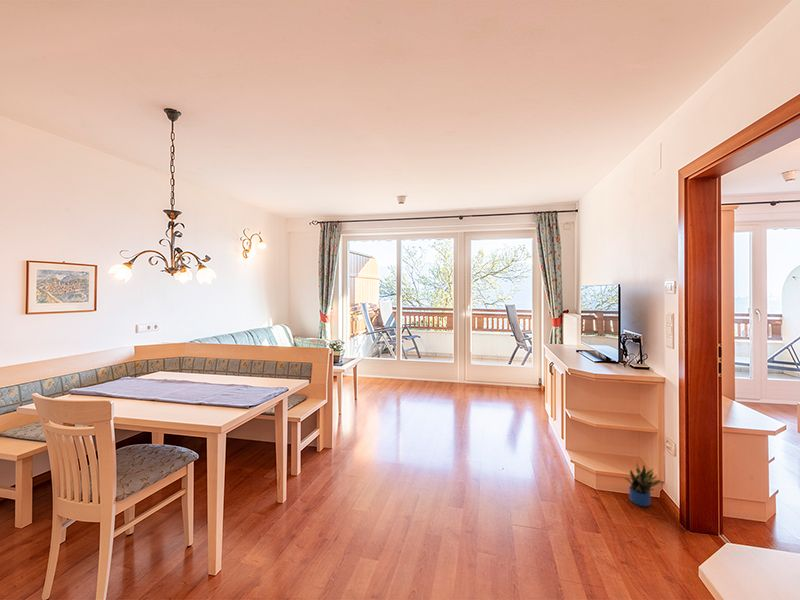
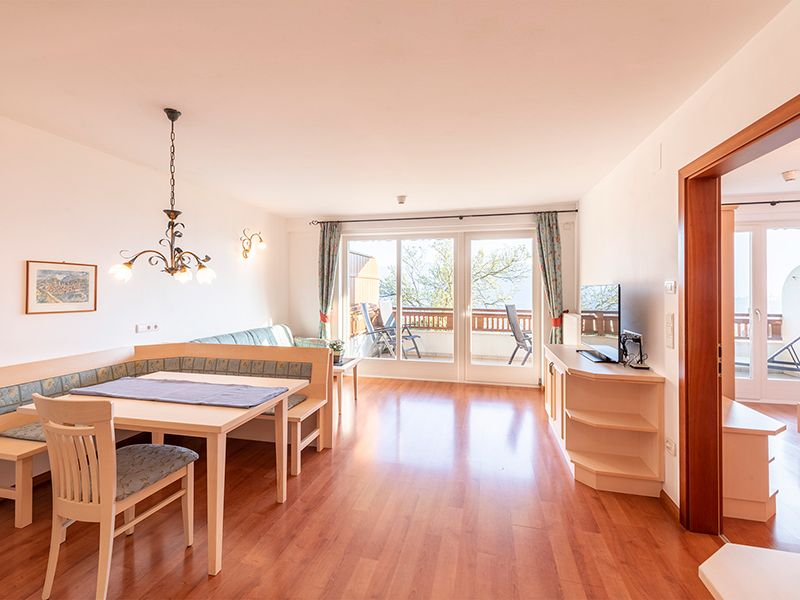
- potted plant (644, 481)
